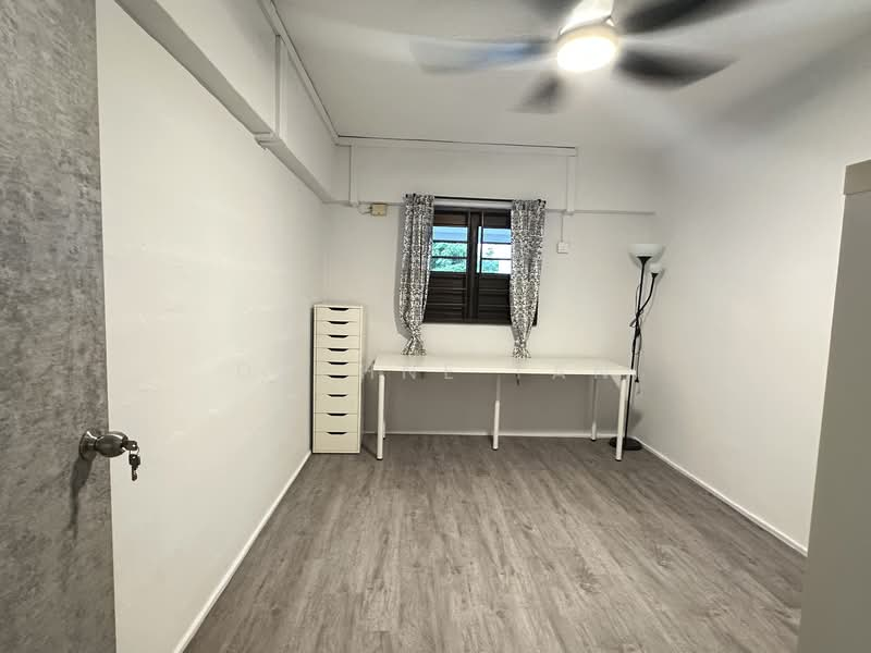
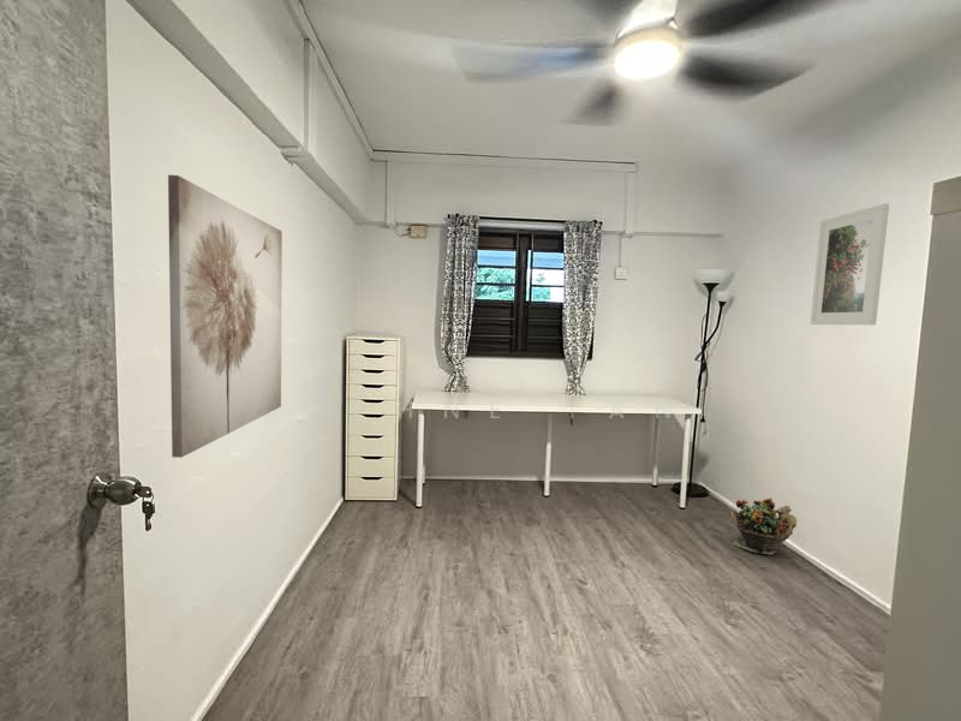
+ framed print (846, 269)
+ potted plant (765, 524)
+ wall art (238, 320)
